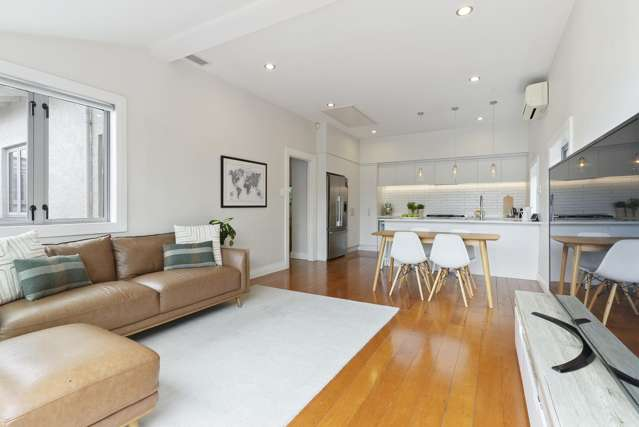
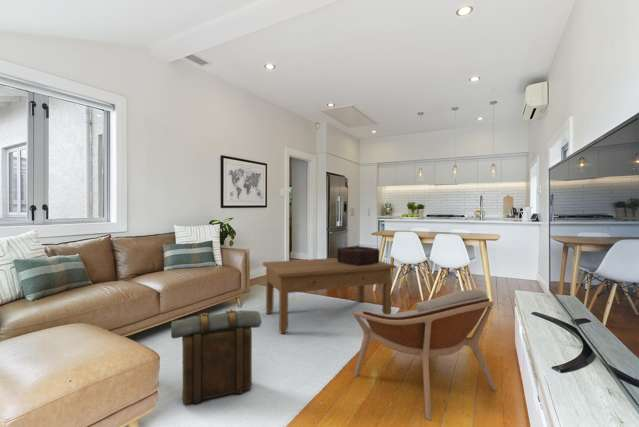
+ decorative container (358, 255)
+ armchair (430, 331)
+ coffee table (327, 288)
+ backpack (217, 351)
